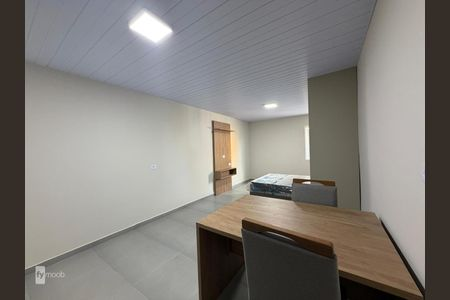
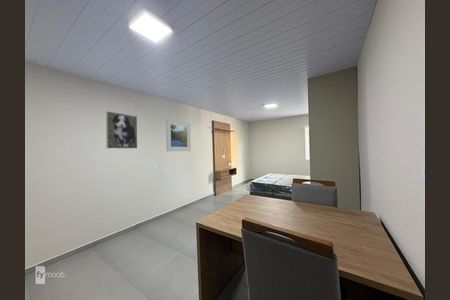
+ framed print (122, 131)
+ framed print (179, 136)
